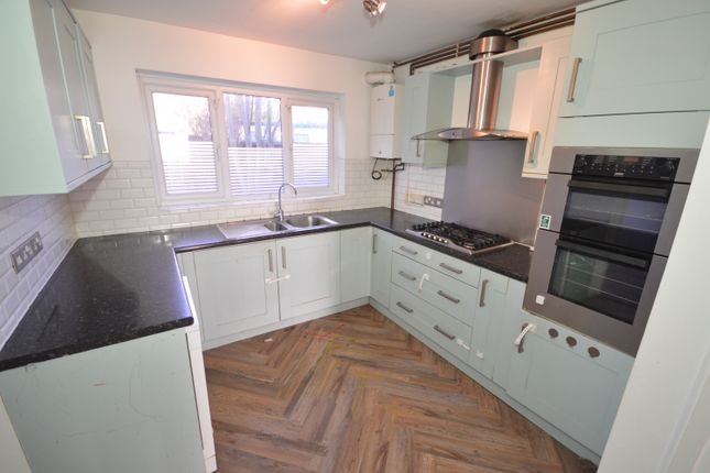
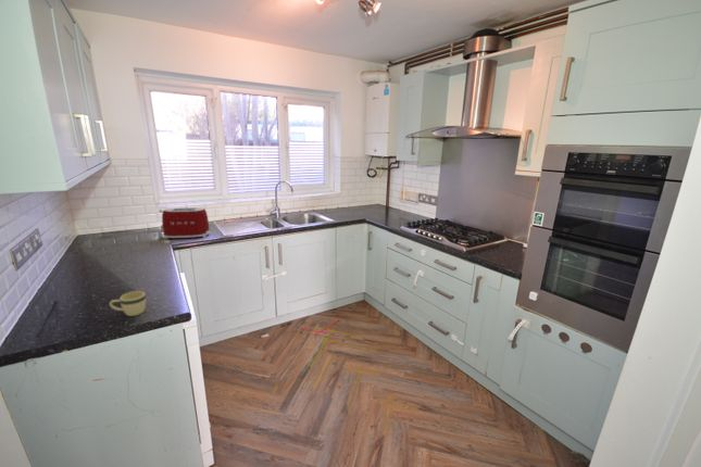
+ toaster (185, 223)
+ mug (128, 304)
